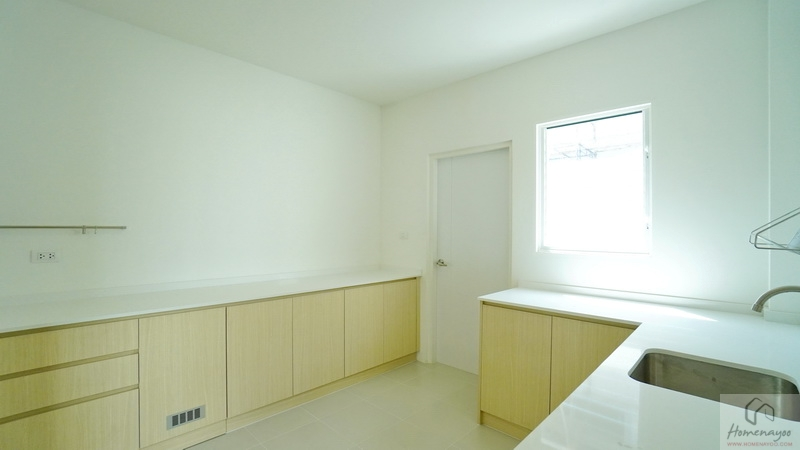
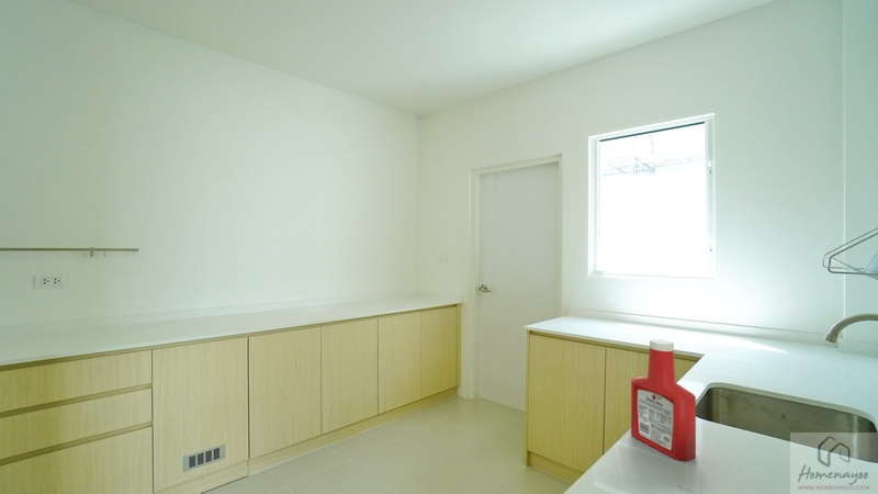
+ soap bottle (661, 392)
